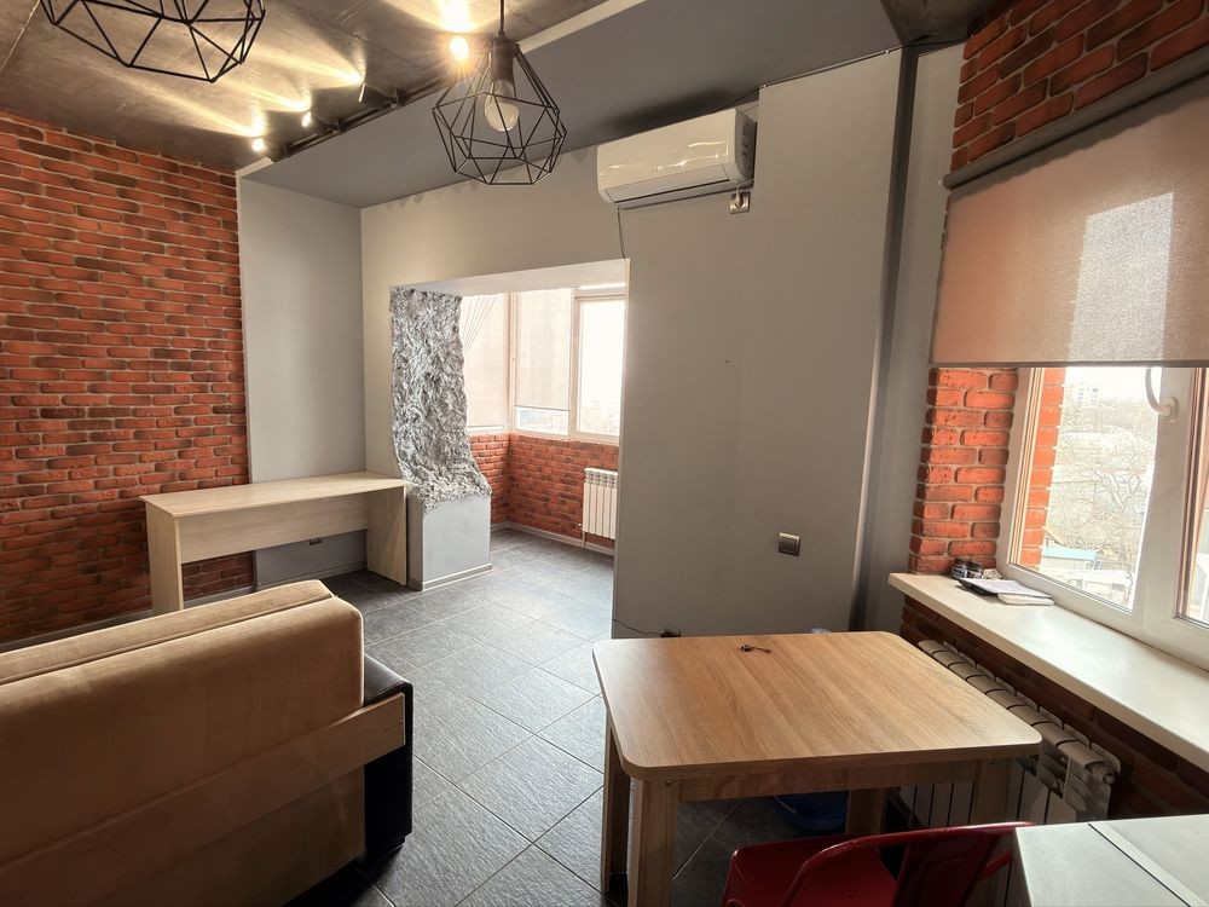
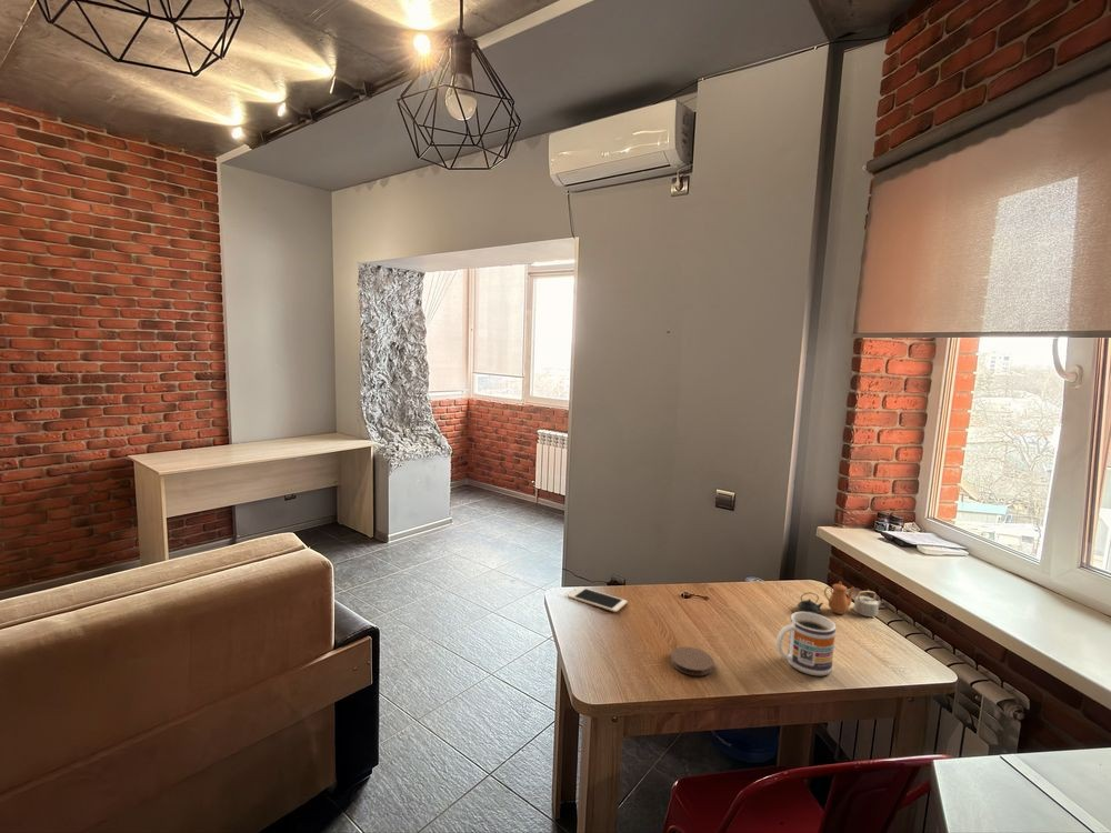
+ teapot (840, 596)
+ coaster (691, 660)
+ cell phone (597, 599)
+ mug (805, 641)
